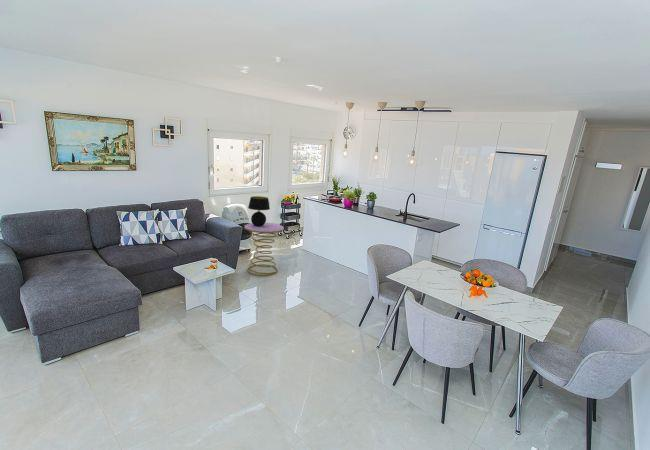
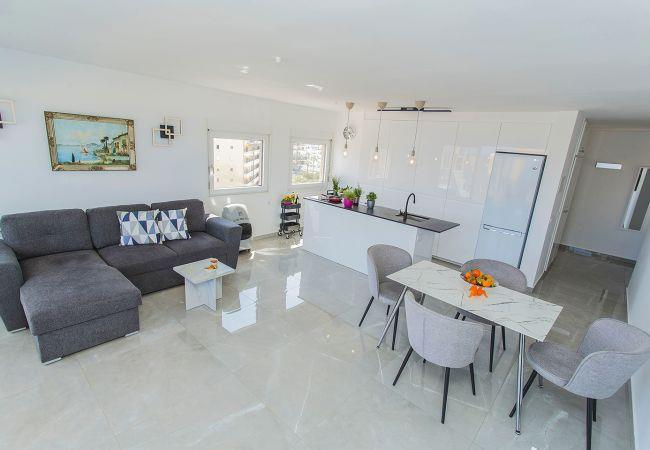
- table lamp (258, 211)
- side table (263, 247)
